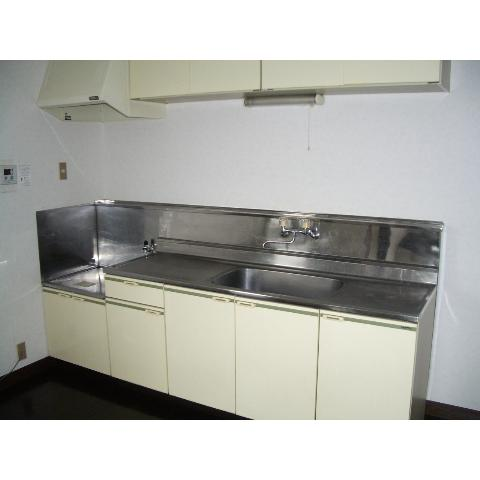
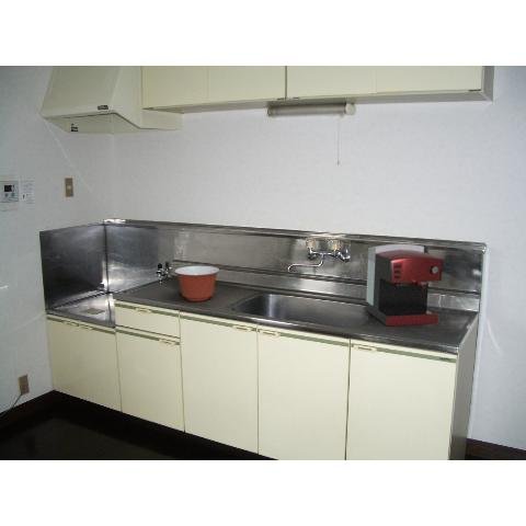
+ mixing bowl (197, 284)
+ coffee maker (405, 283)
